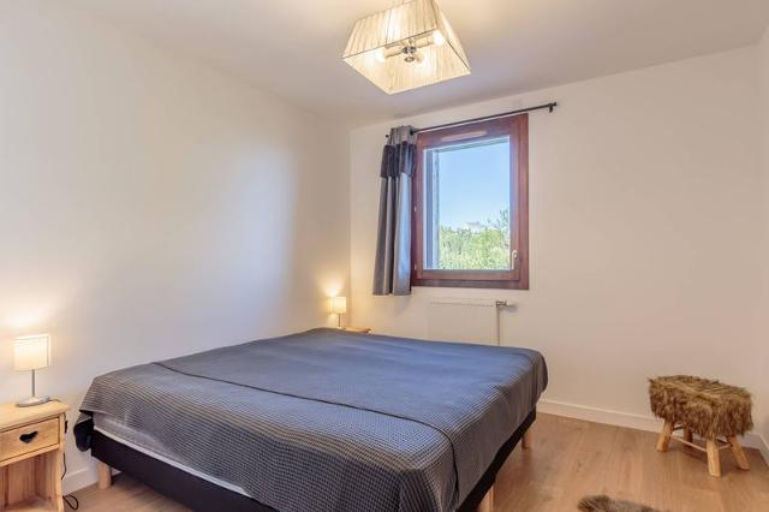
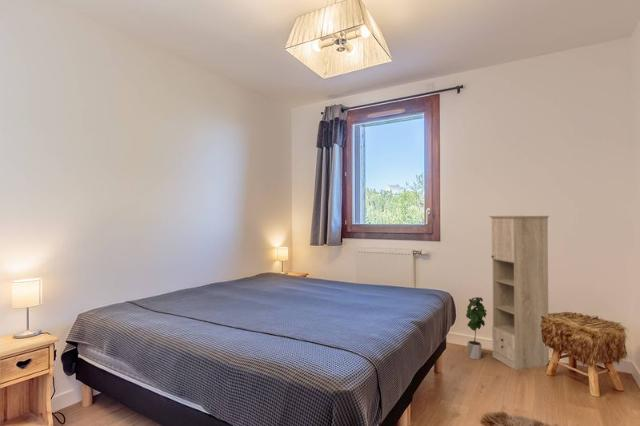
+ storage cabinet (518, 288)
+ potted plant (476, 327)
